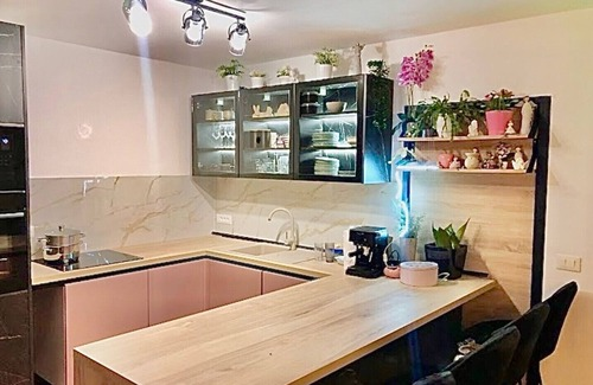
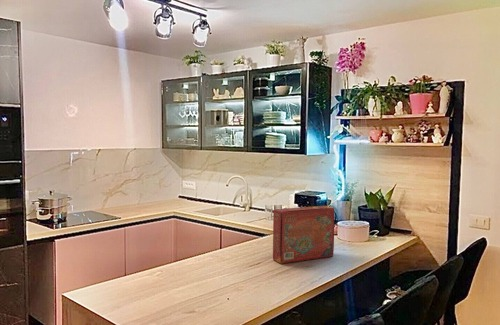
+ board game (303, 233)
